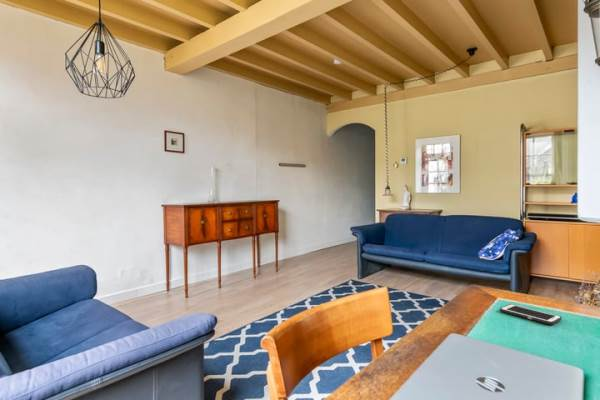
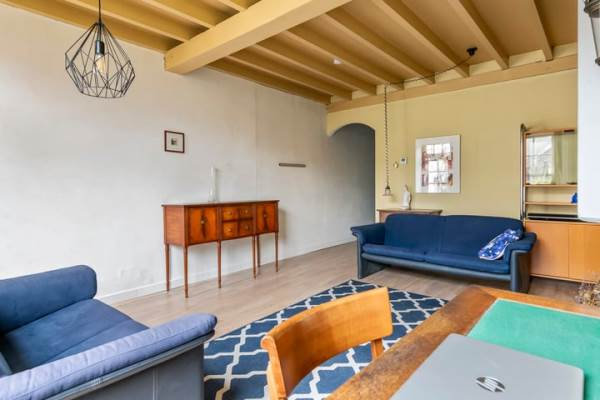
- cell phone (529, 313)
